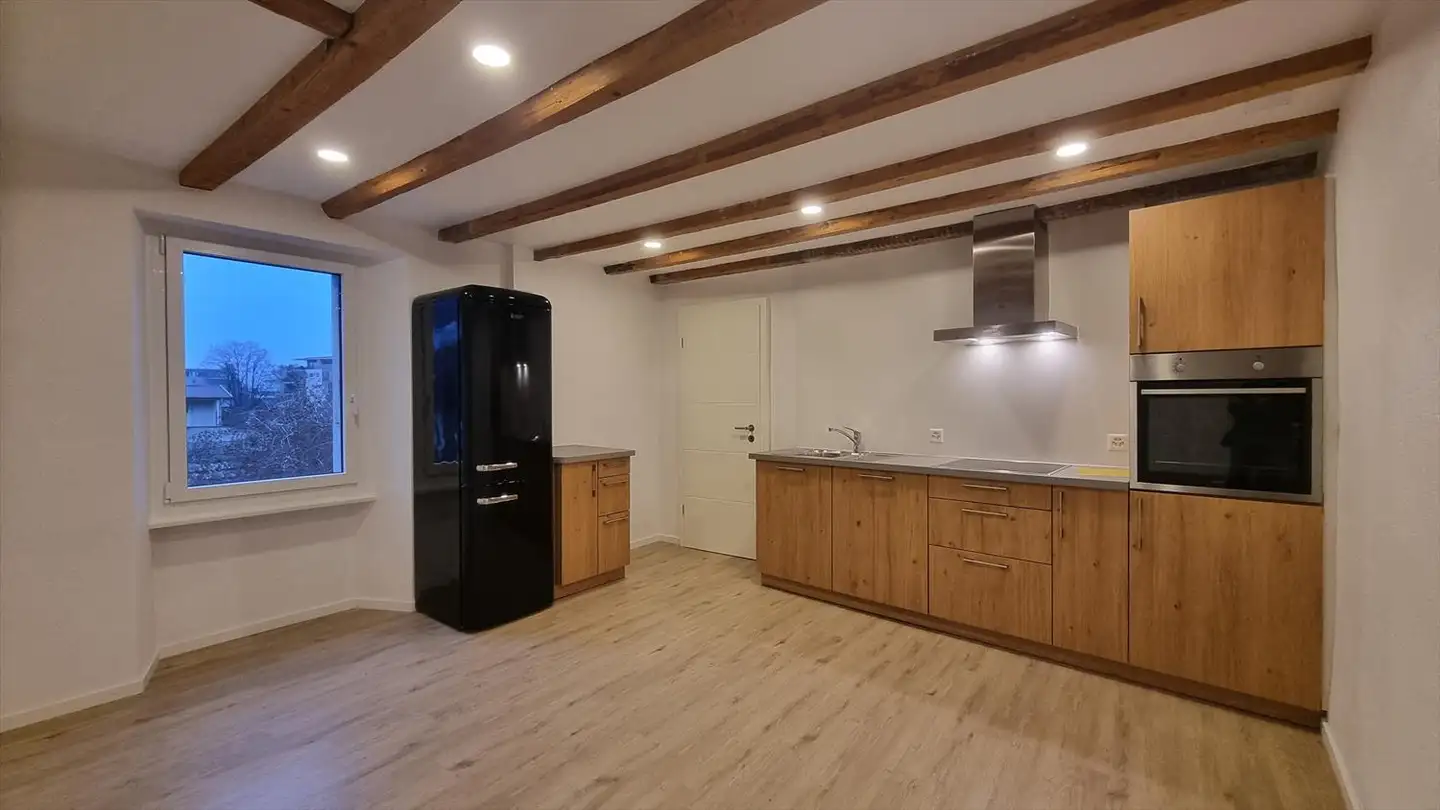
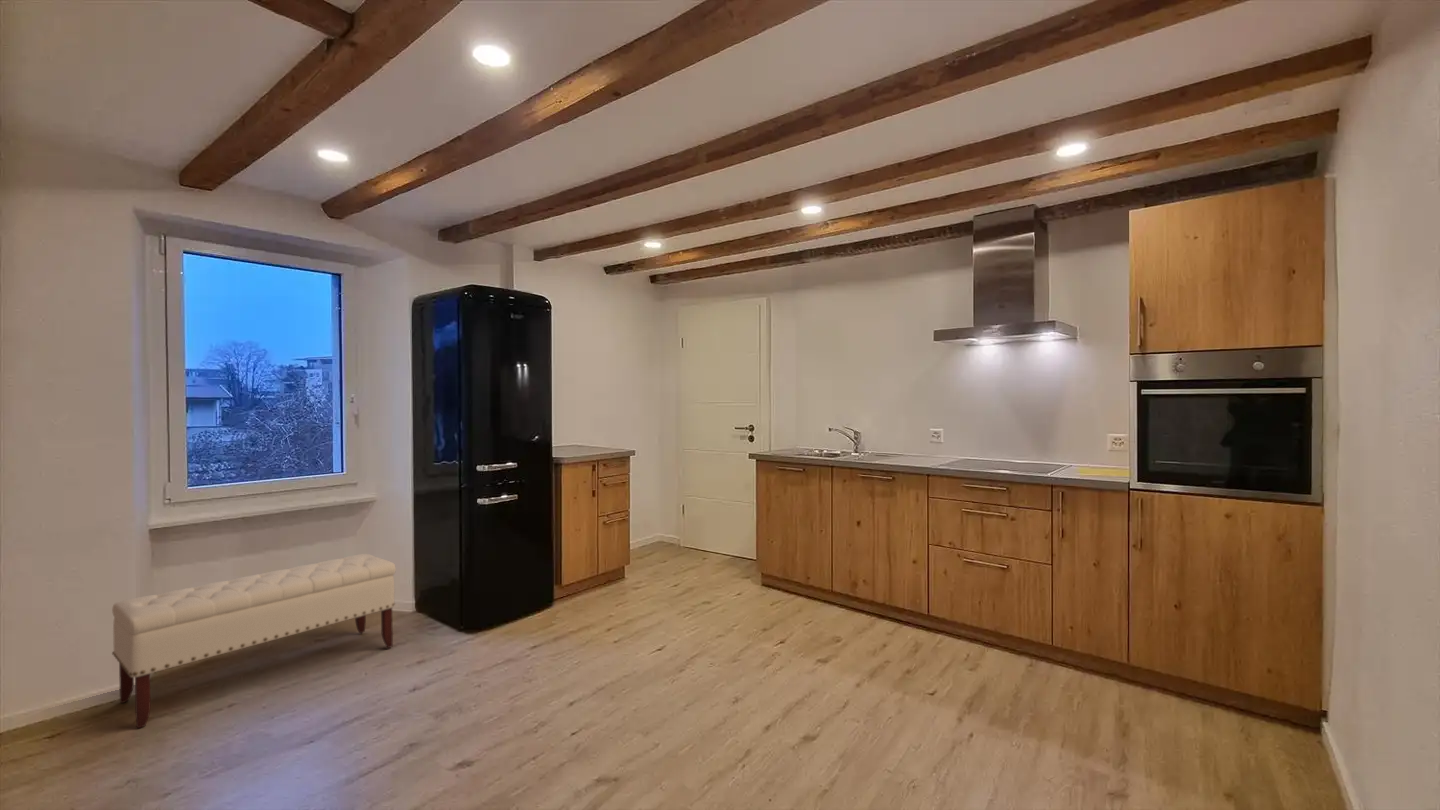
+ bench (269, 625)
